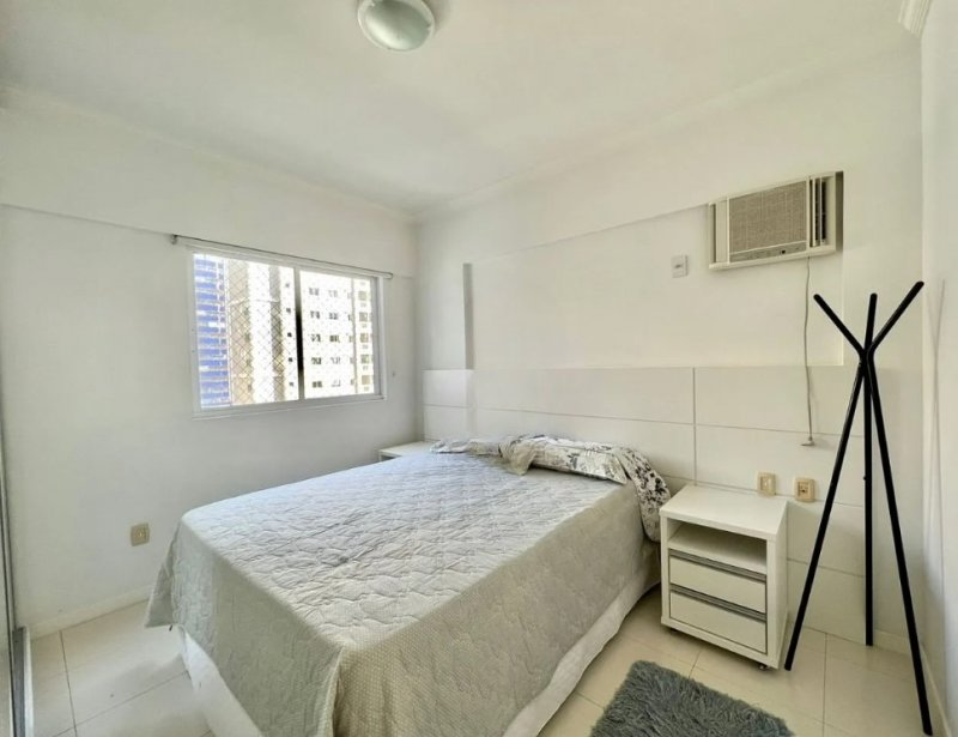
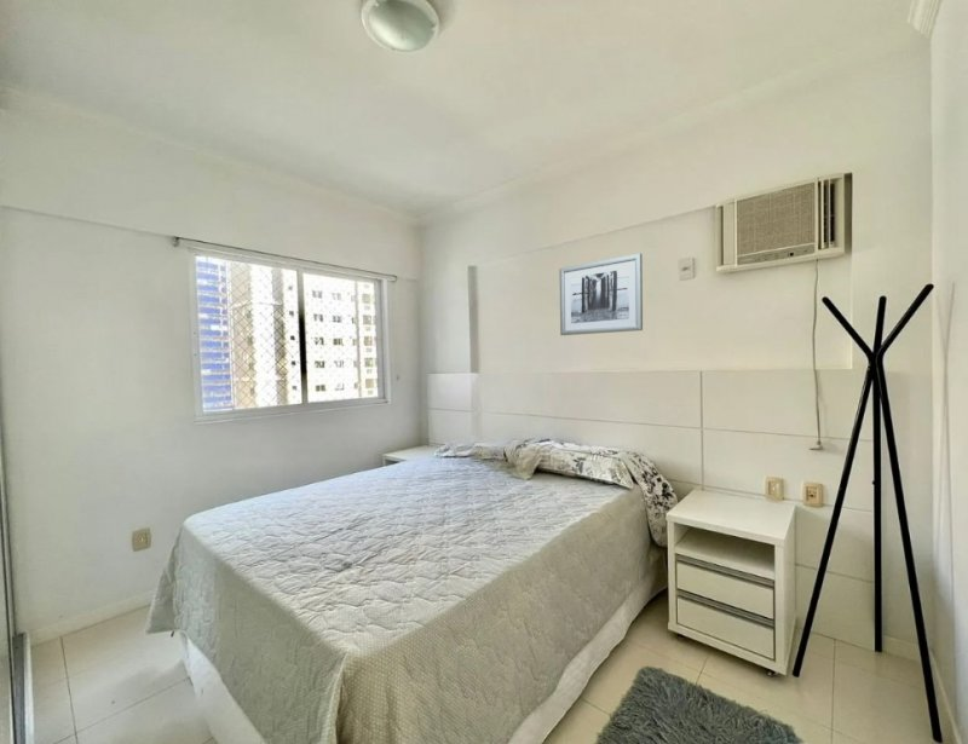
+ wall art (598, 296)
